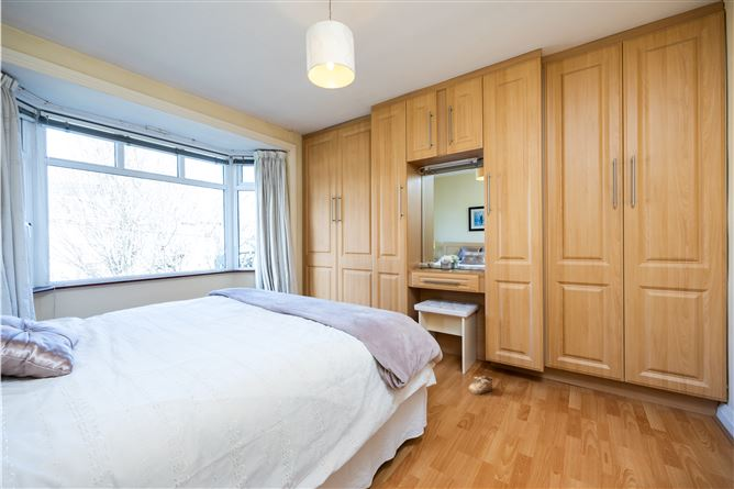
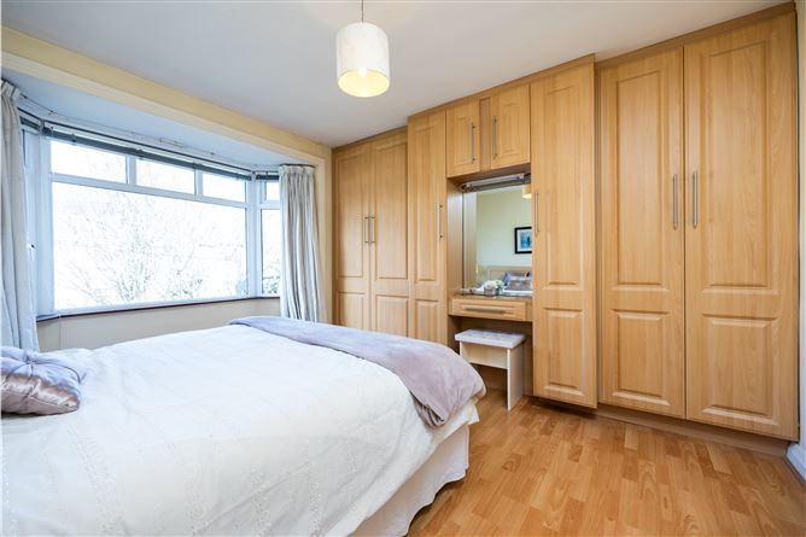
- shoe (480, 382)
